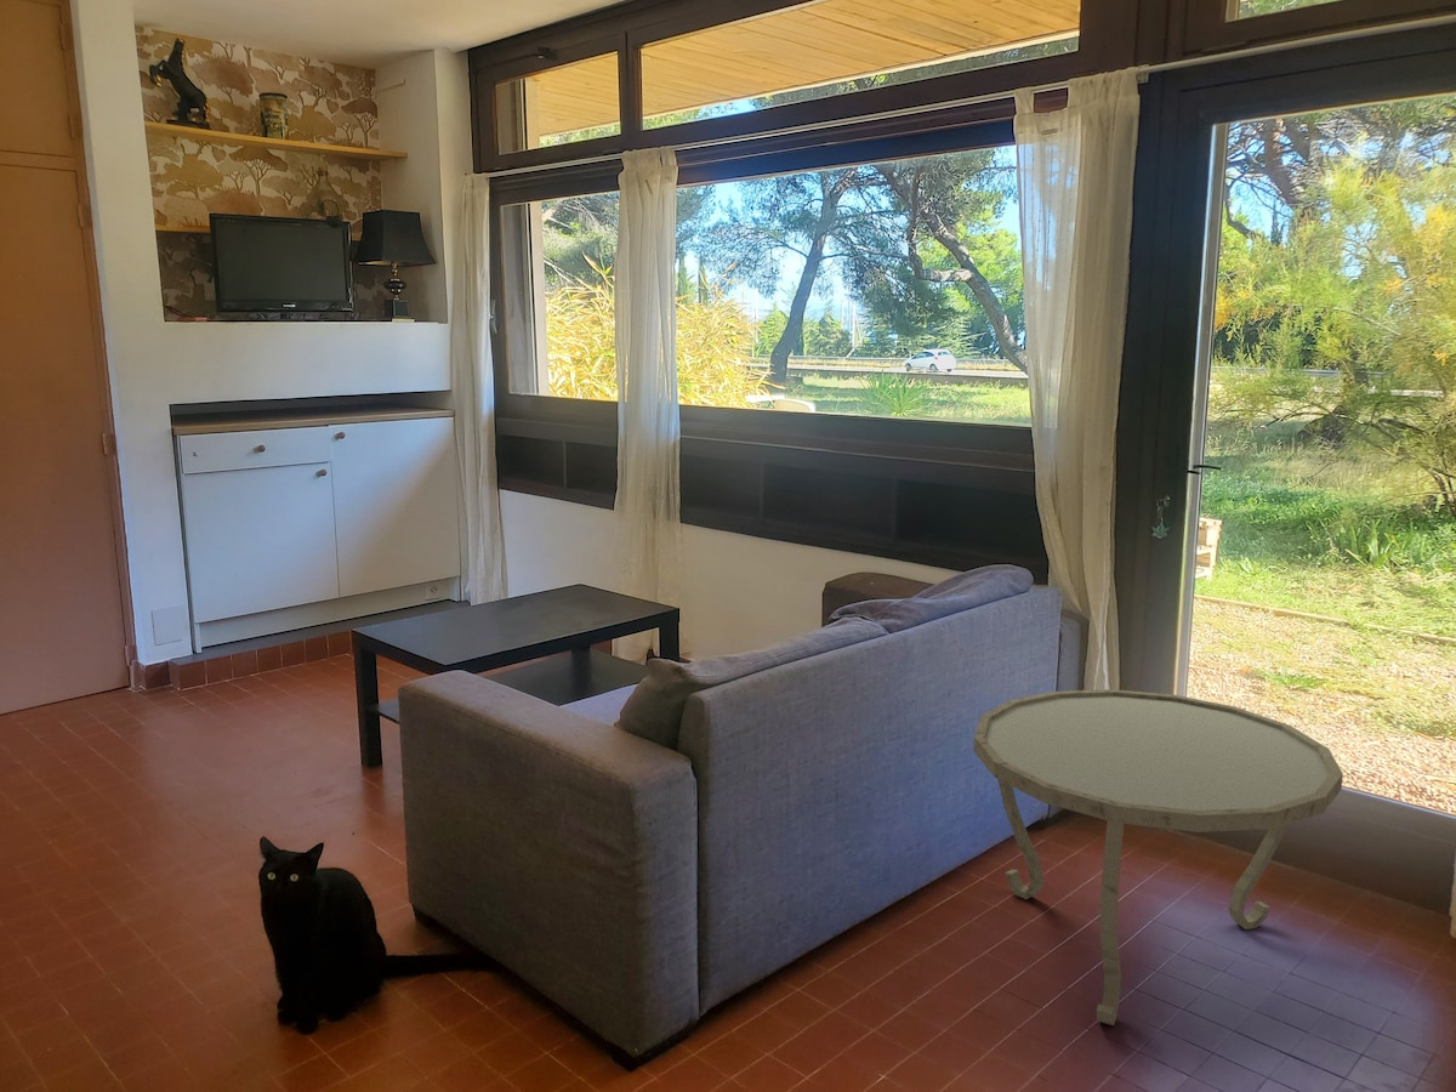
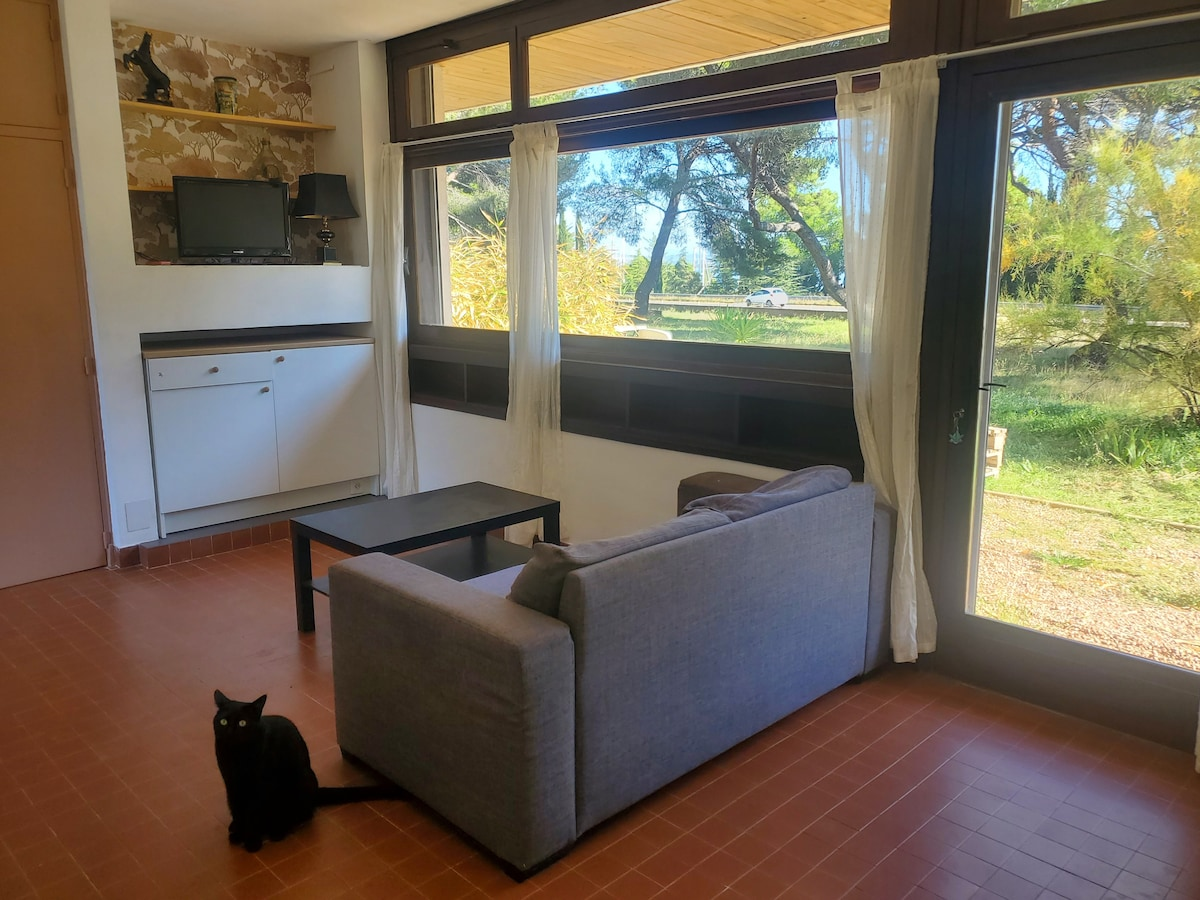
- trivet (1121, 844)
